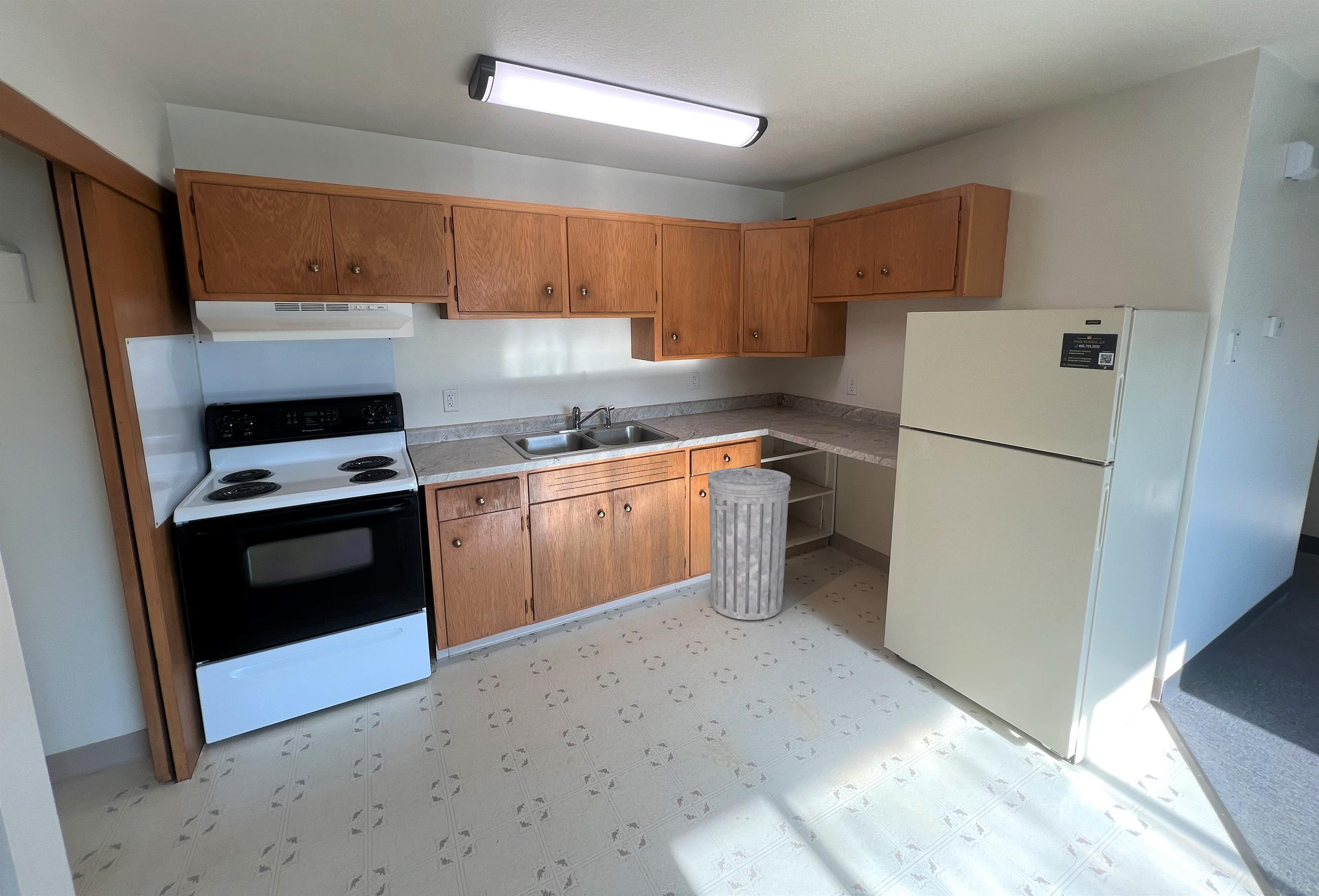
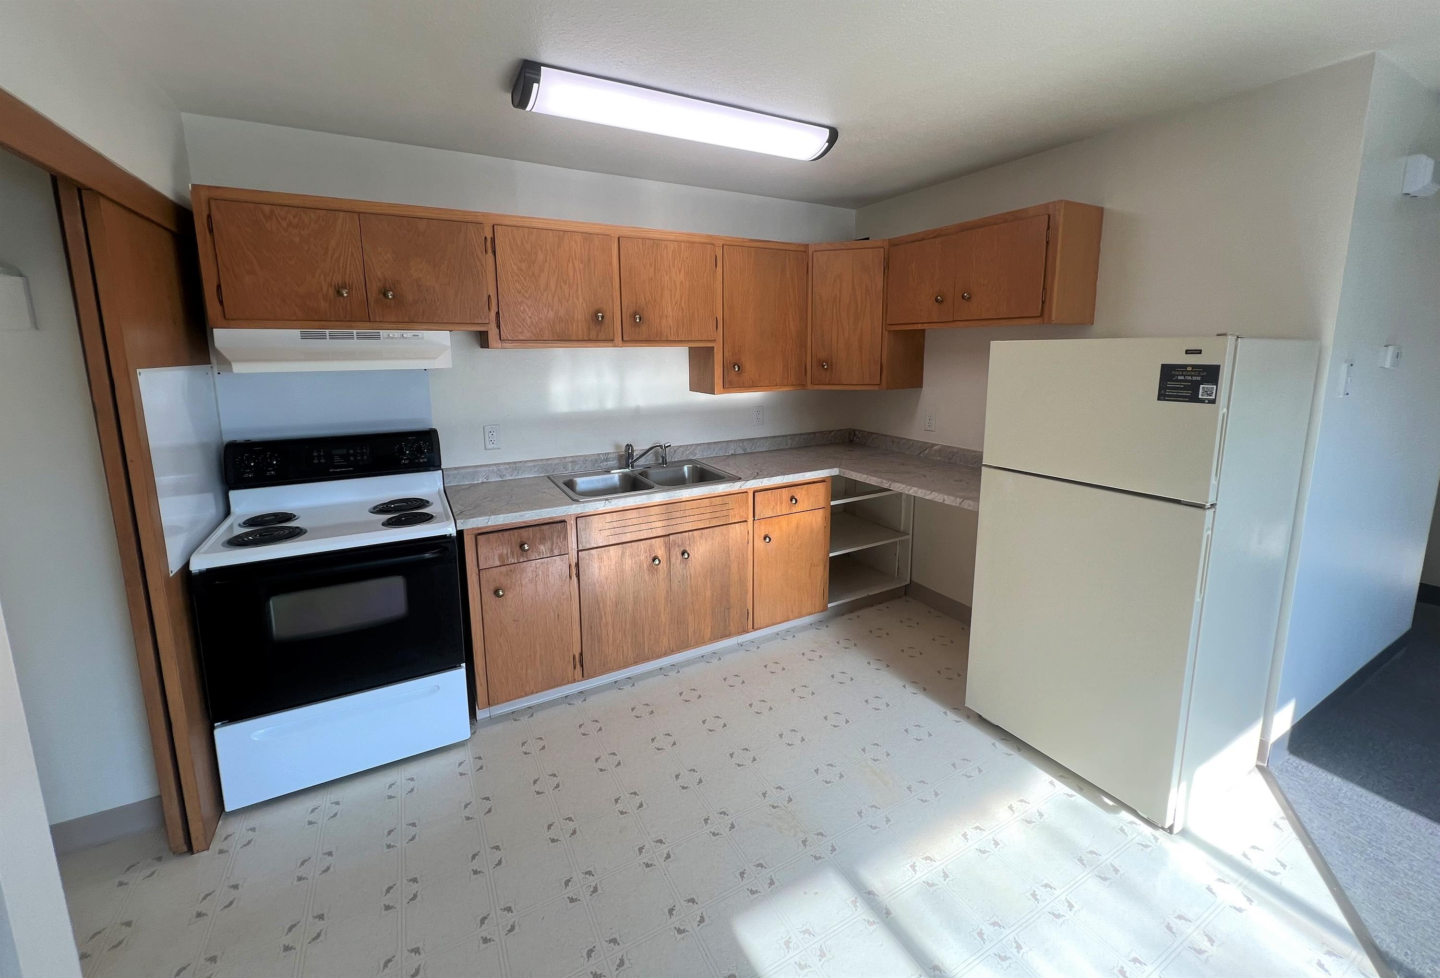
- trash can (747, 537)
